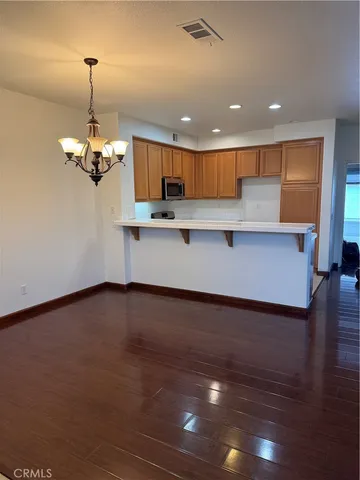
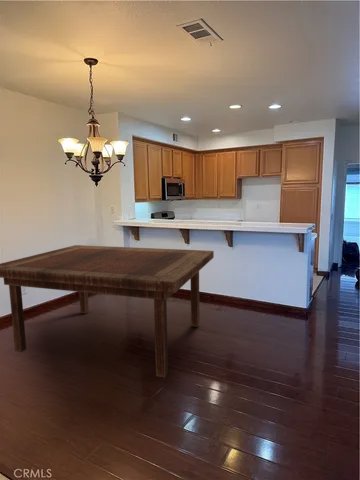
+ dining table (112, 294)
